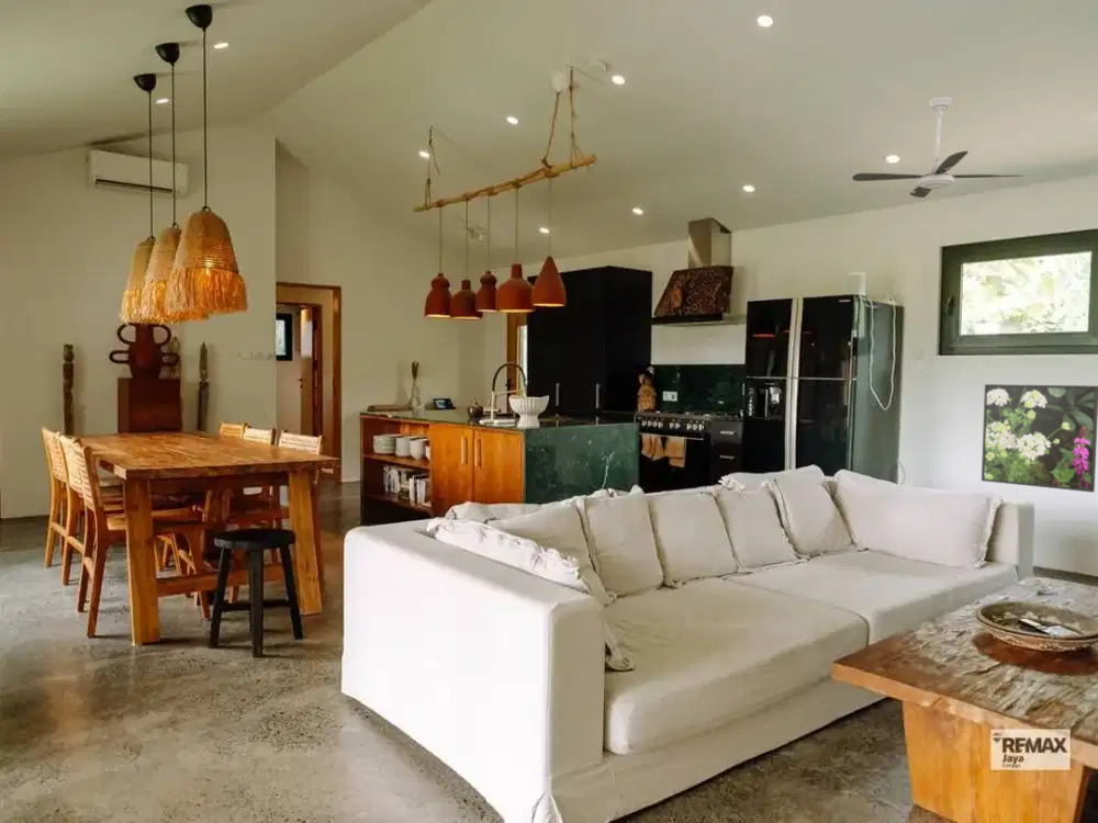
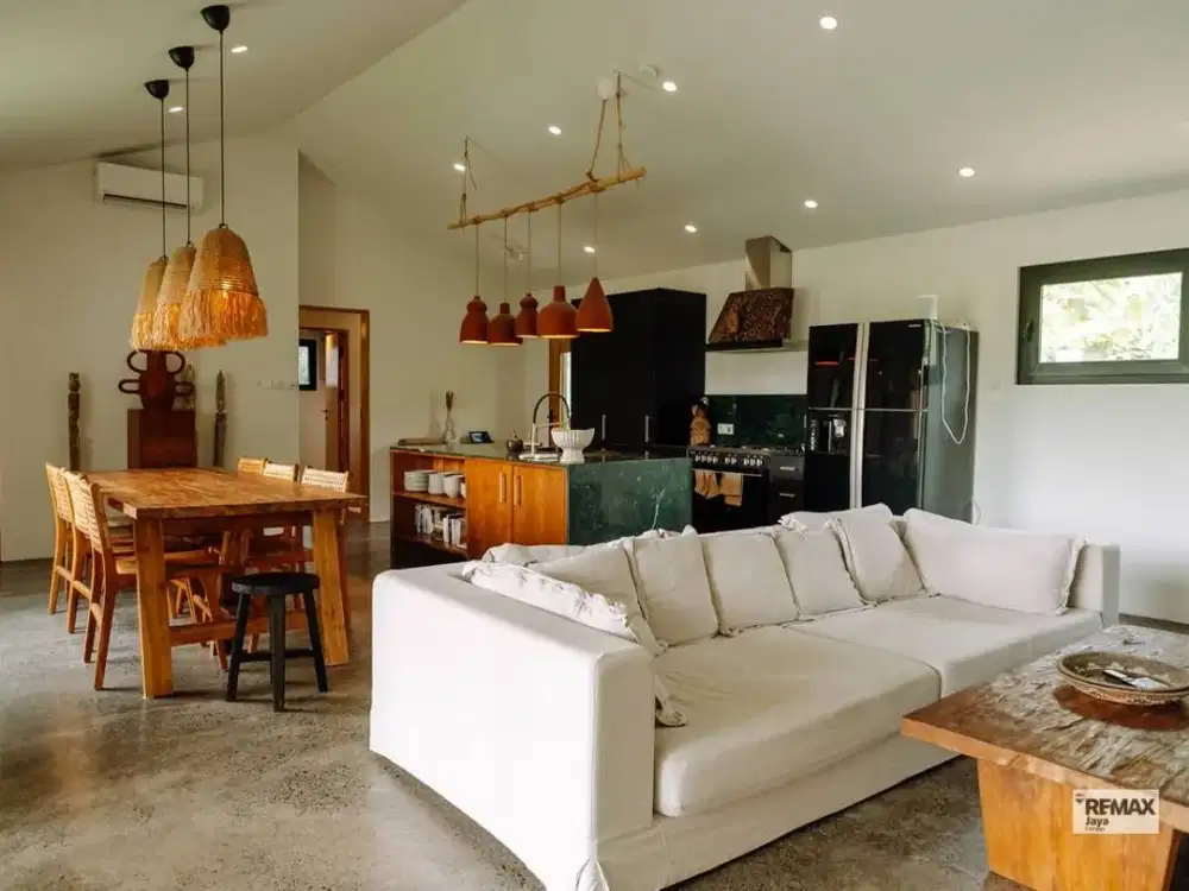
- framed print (1037, 436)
- ceiling fan (937, 142)
